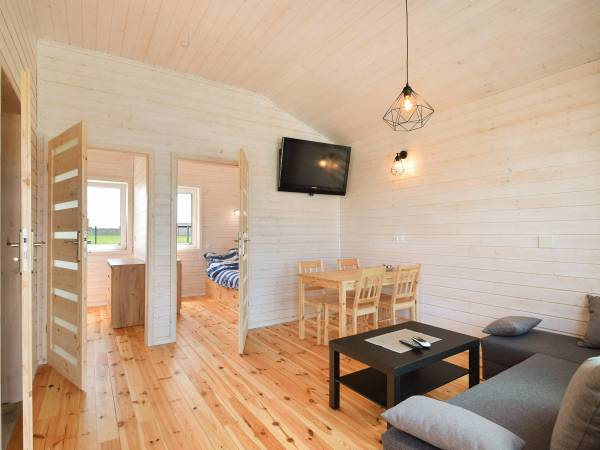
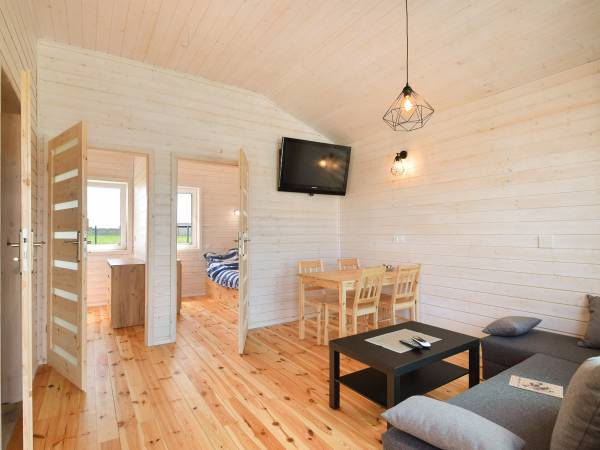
+ architectural model (535, 383)
